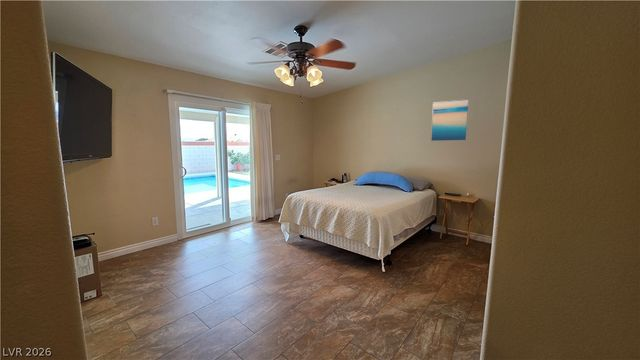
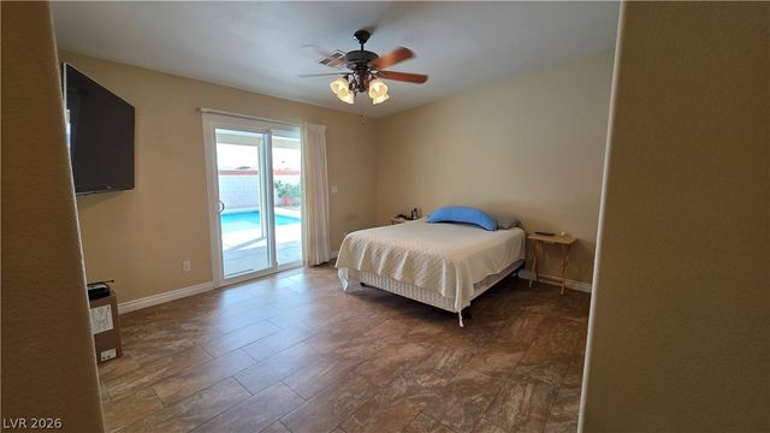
- wall art (449, 121)
